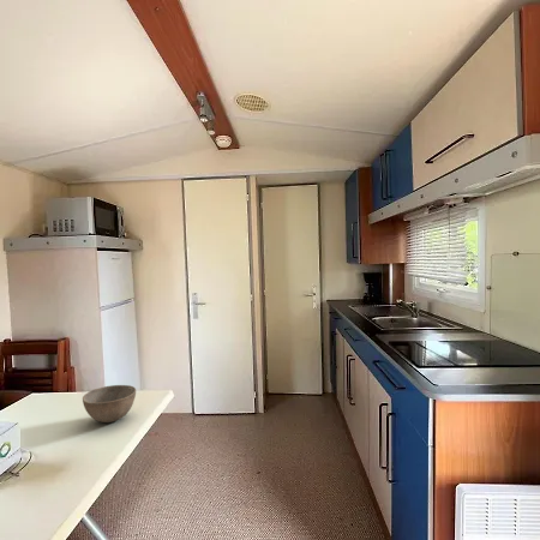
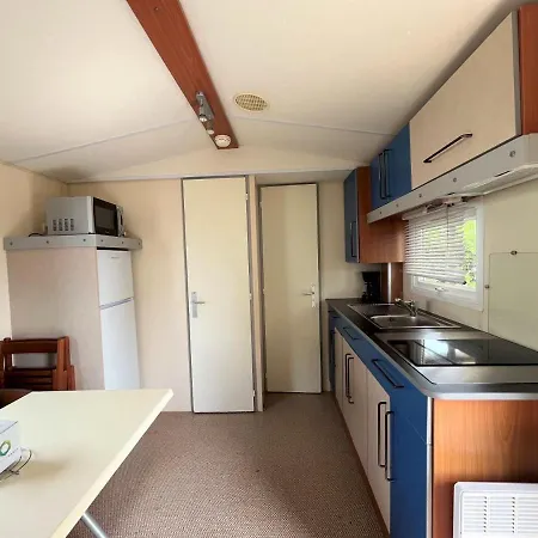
- bowl (109, 406)
